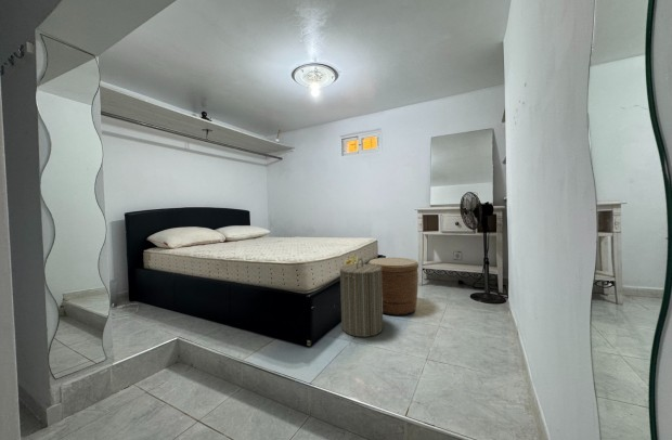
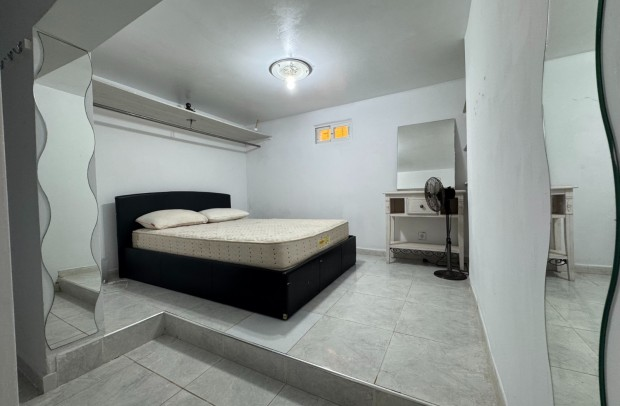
- laundry hamper (361, 293)
- basket (392, 284)
